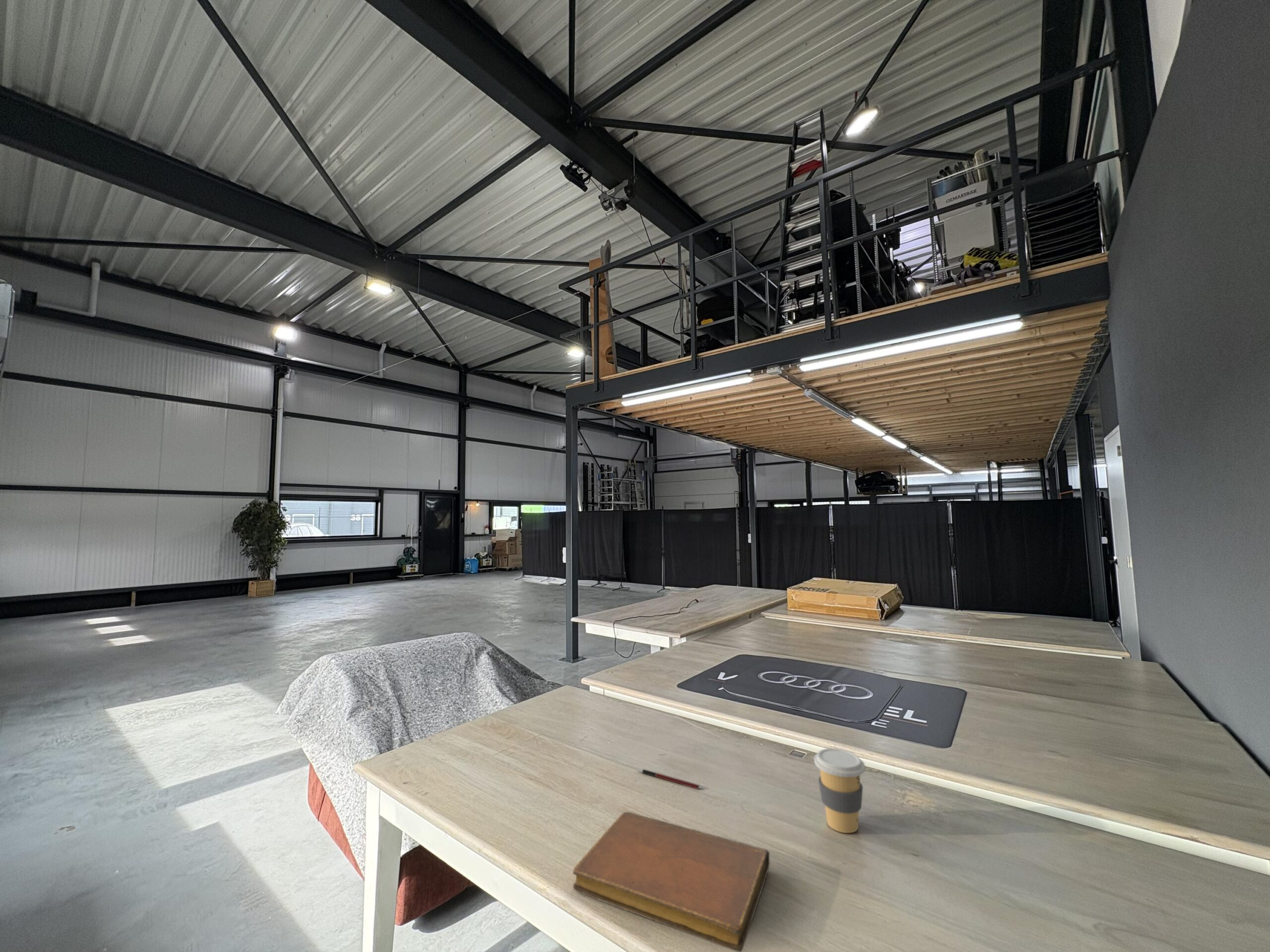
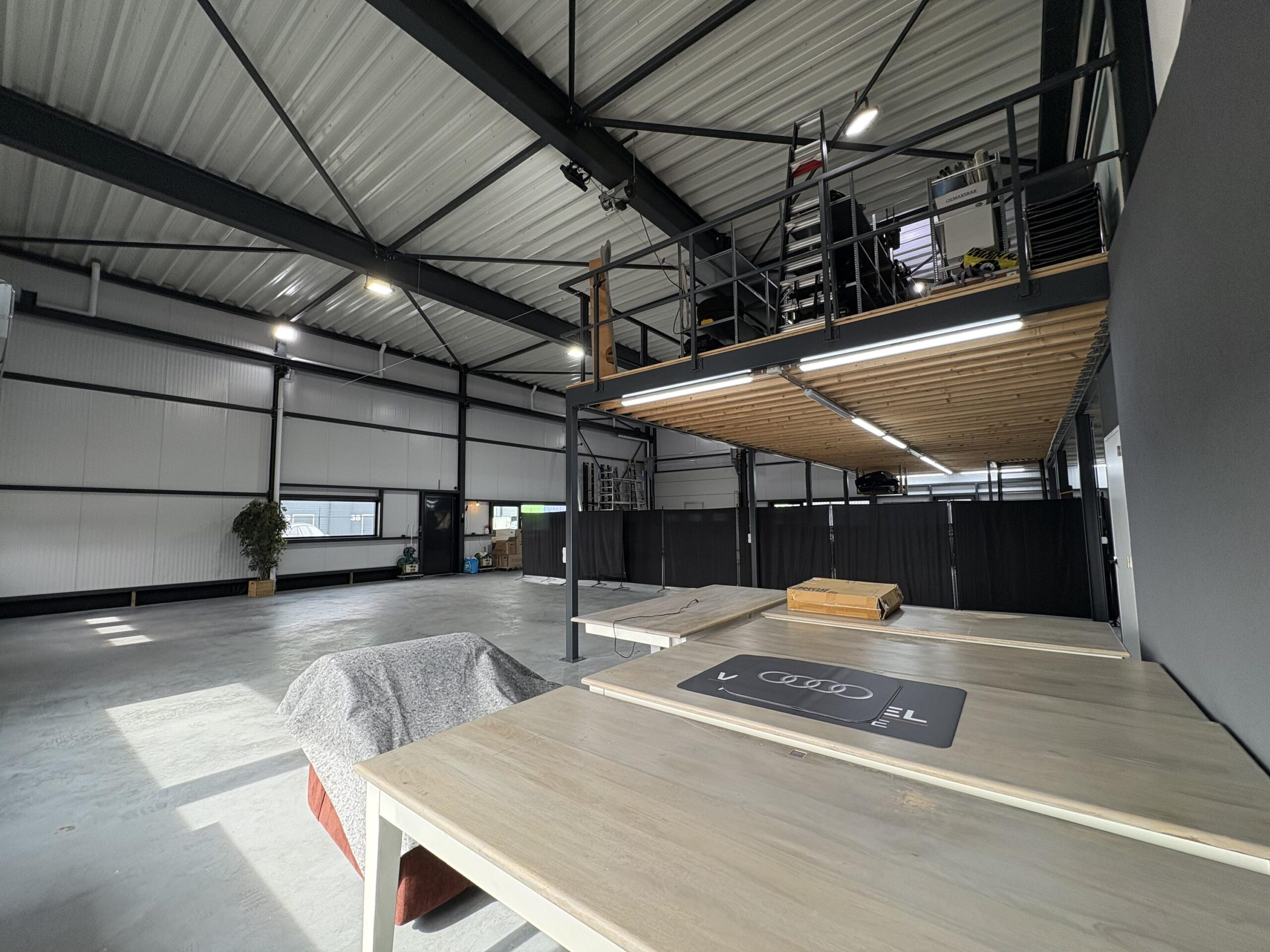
- pen (667, 778)
- notebook (673, 868)
- coffee cup (840, 790)
